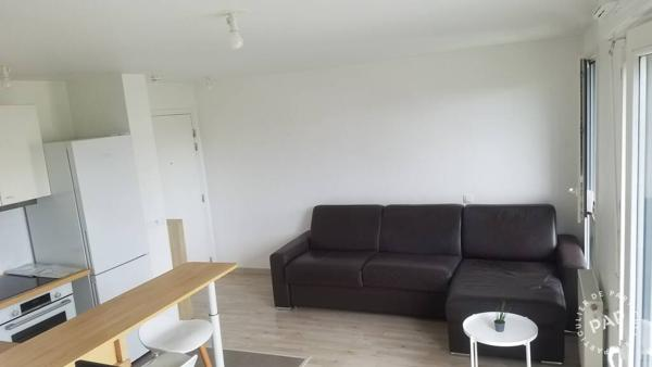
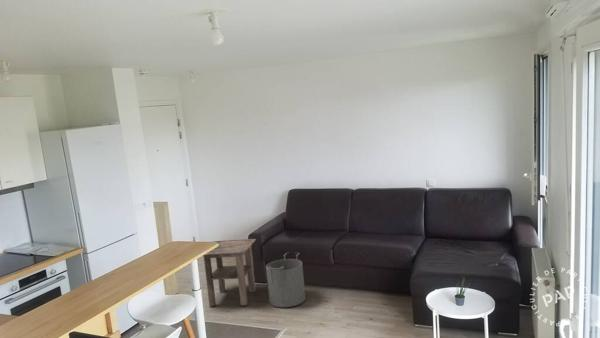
+ bucket (285, 279)
+ side table (230, 271)
